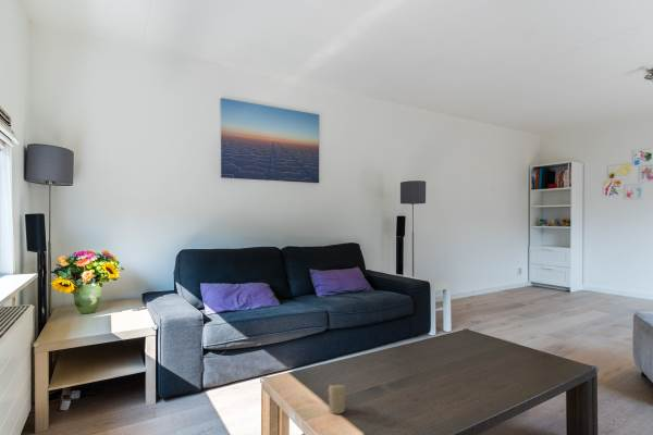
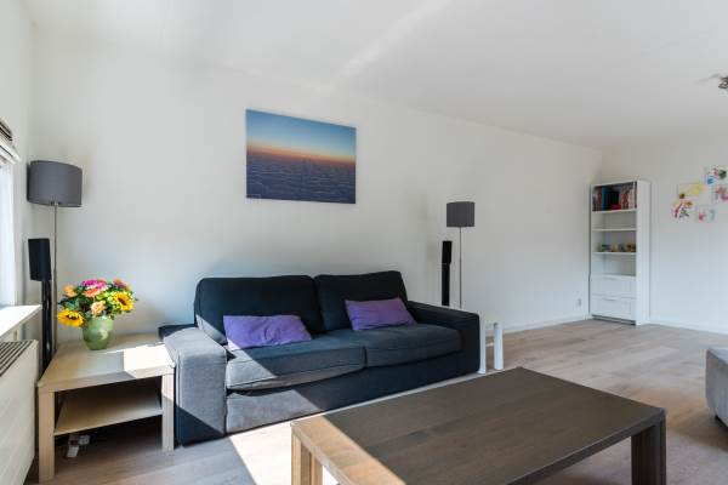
- candle (336, 396)
